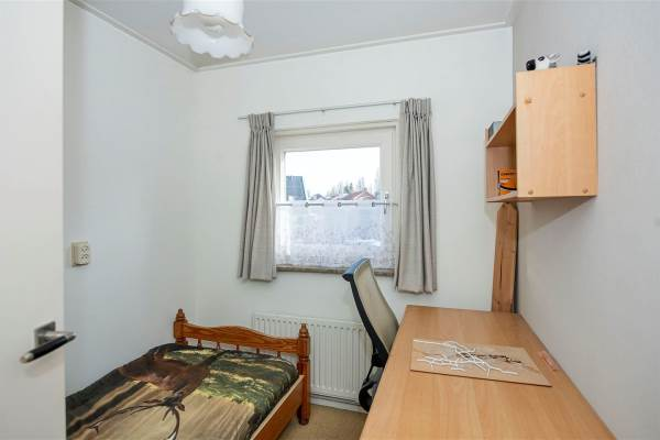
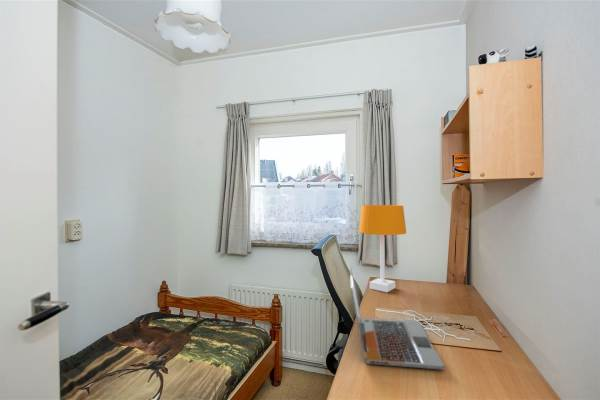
+ laptop (389, 319)
+ desk lamp (382, 246)
